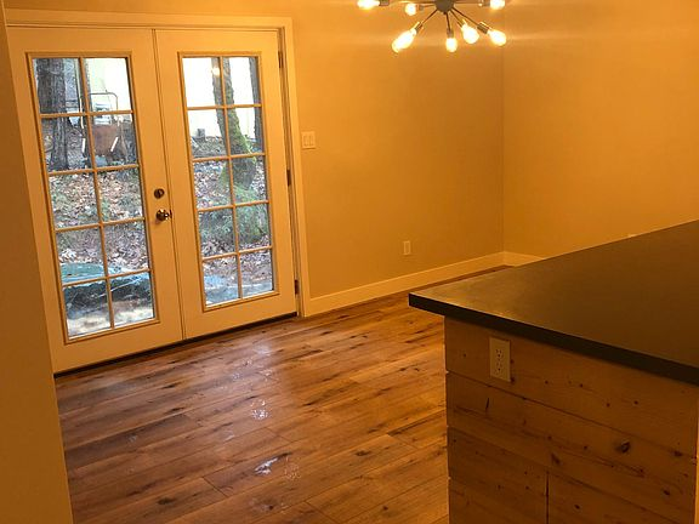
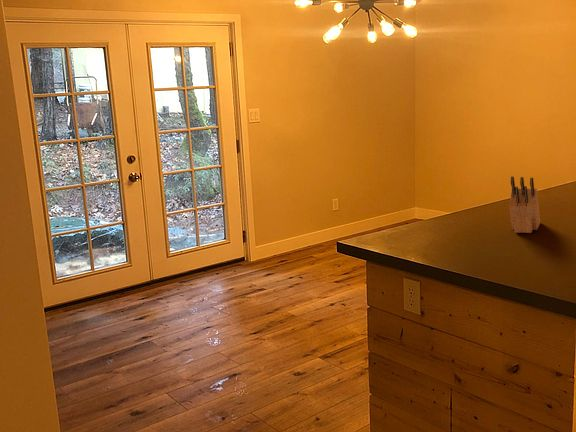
+ knife block (524, 201)
